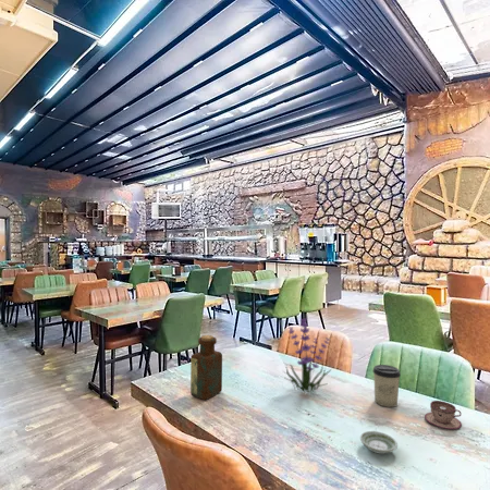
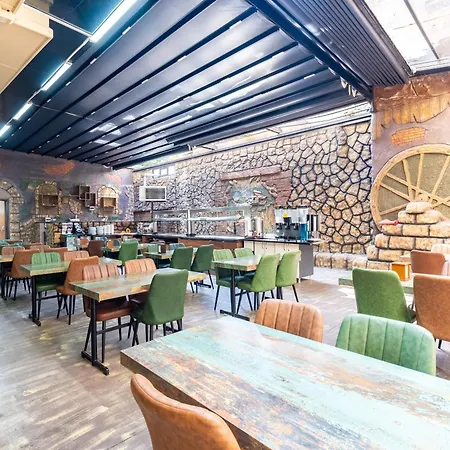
- teacup (442, 413)
- bottle (206, 365)
- cup (385, 384)
- plant (306, 353)
- saucer (378, 443)
